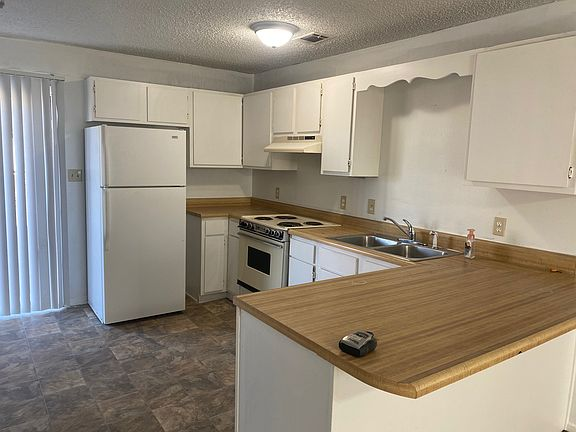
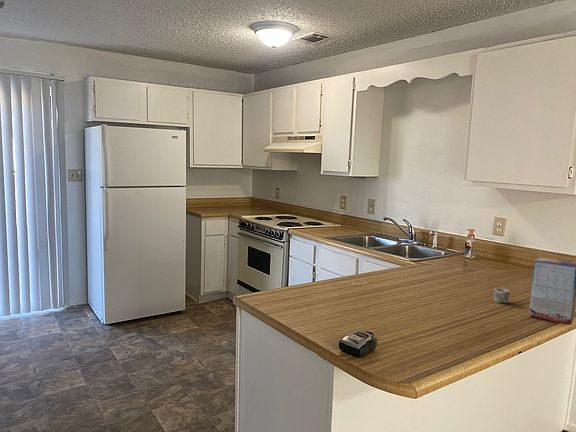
+ cereal box (532, 283)
